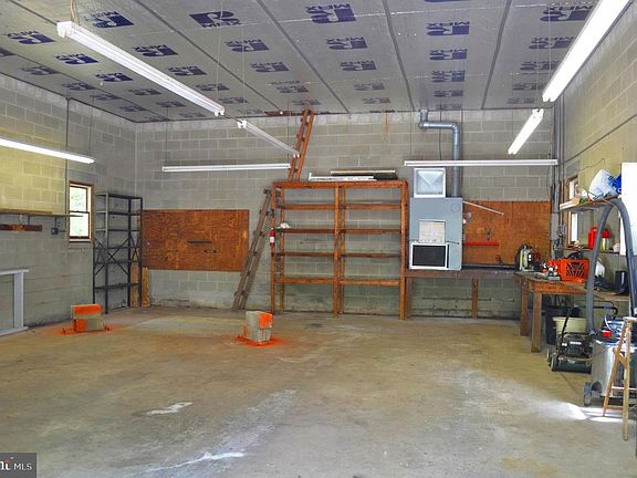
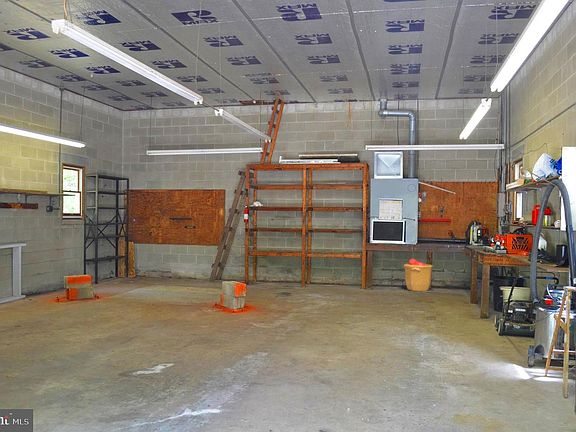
+ trash can (418, 274)
